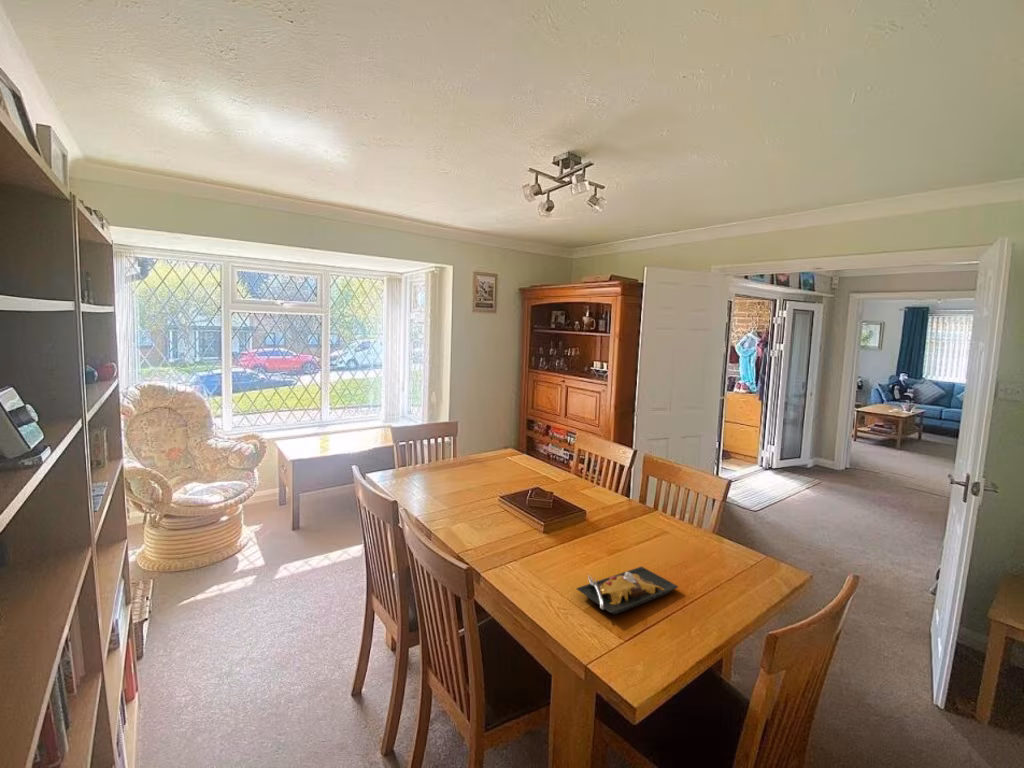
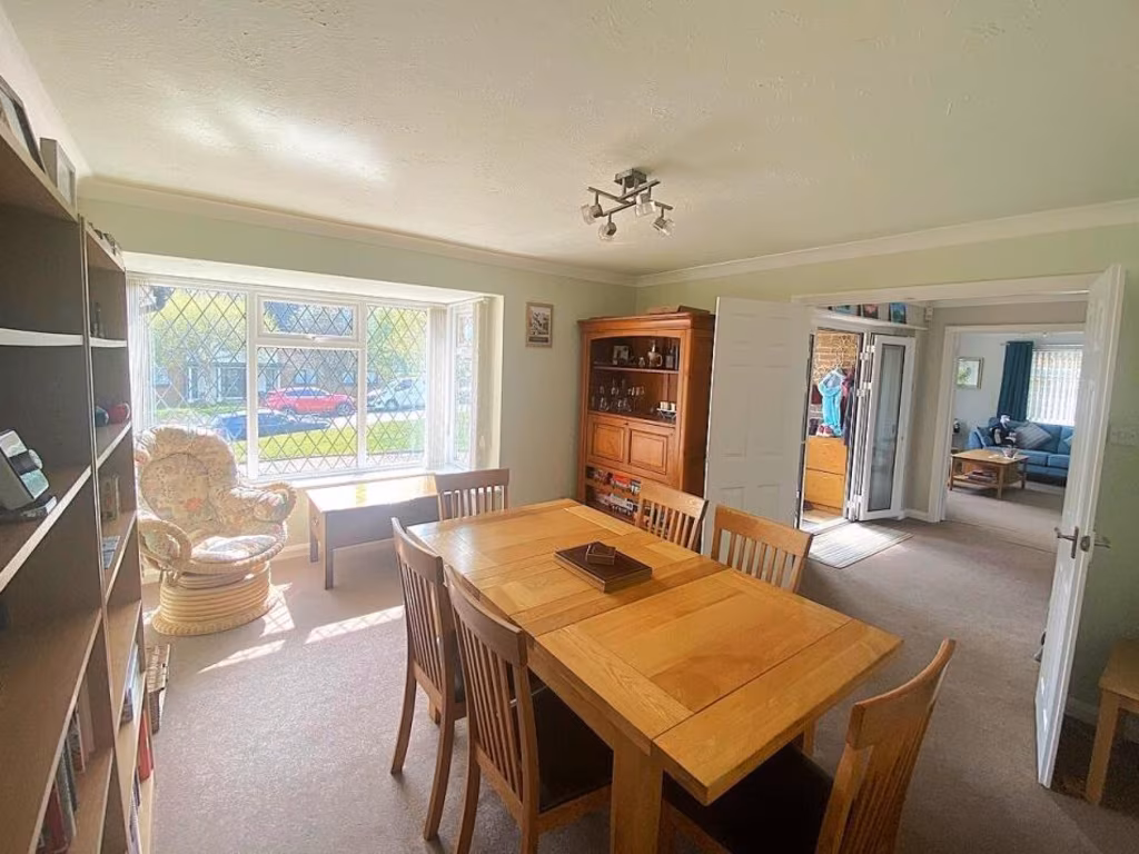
- plate (623, 581)
